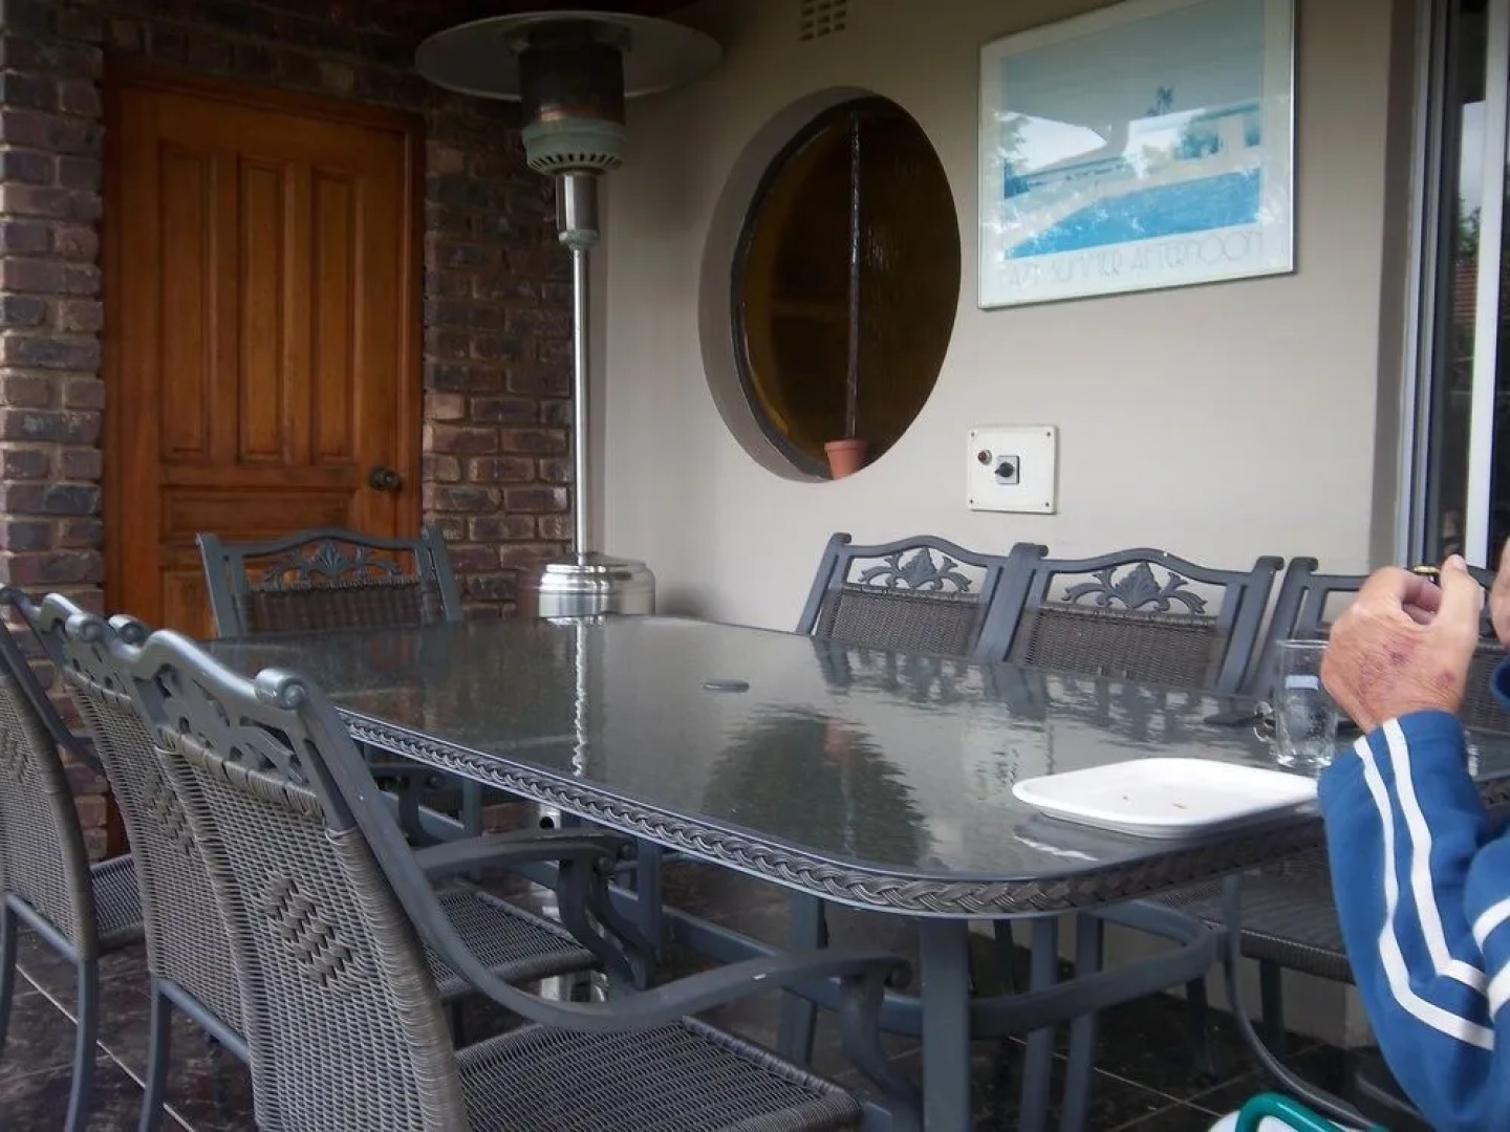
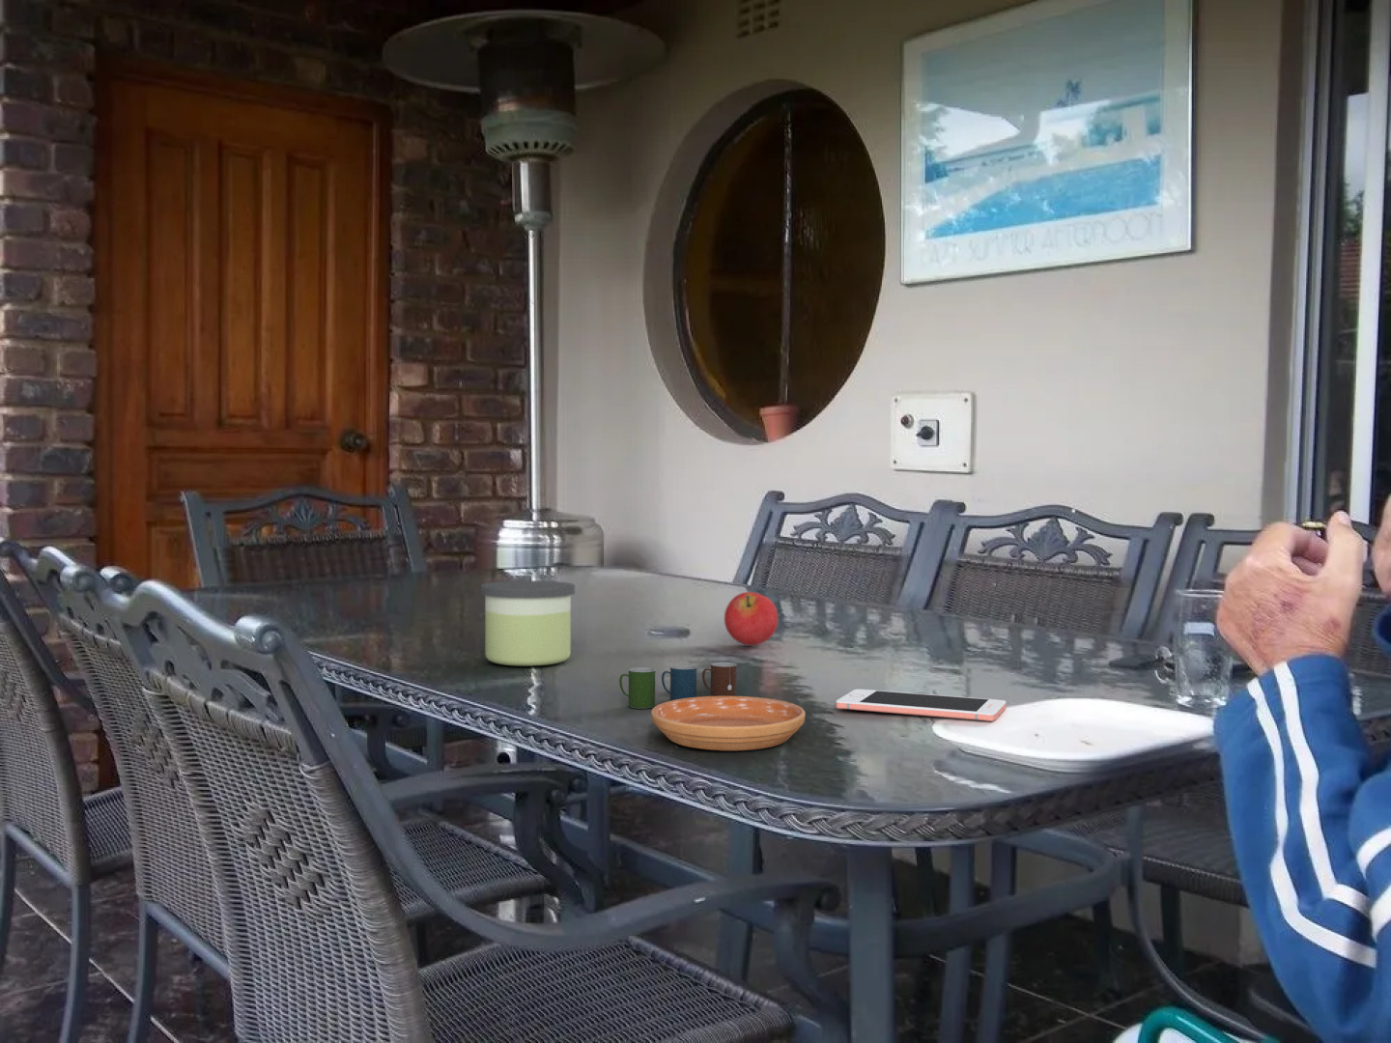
+ cell phone (920, 704)
+ candle (528, 623)
+ cup (678, 673)
+ fruit (750, 618)
+ saucer (727, 723)
